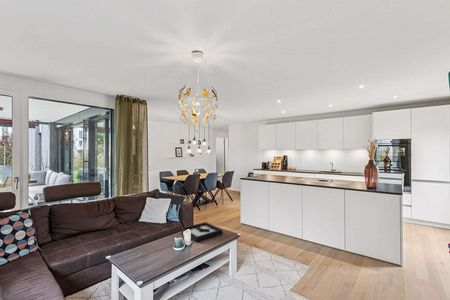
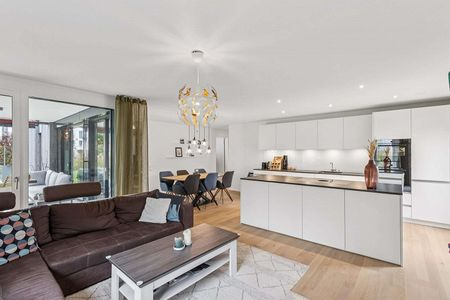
- decorative tray (201, 231)
